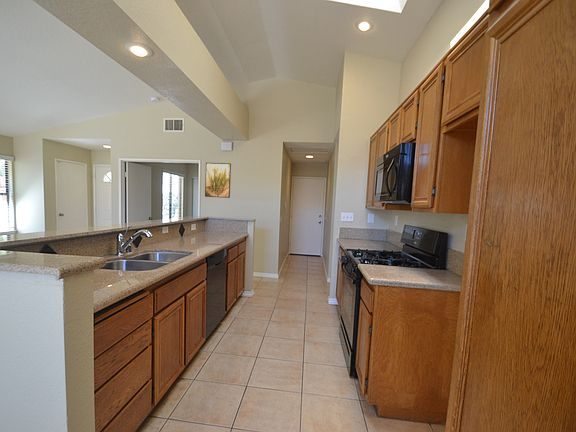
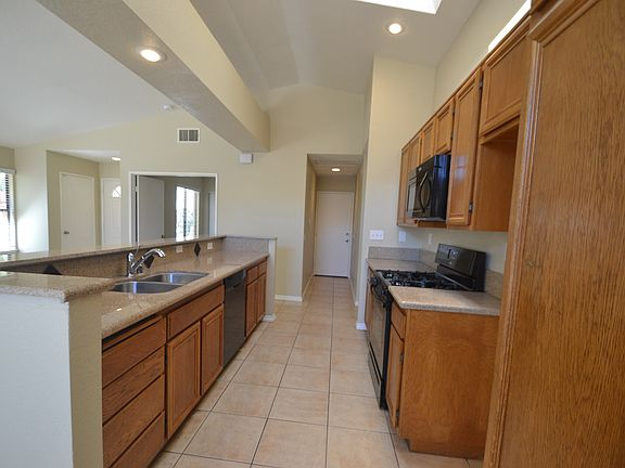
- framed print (217, 180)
